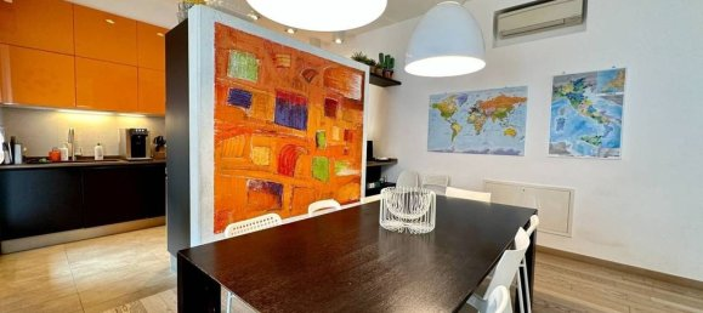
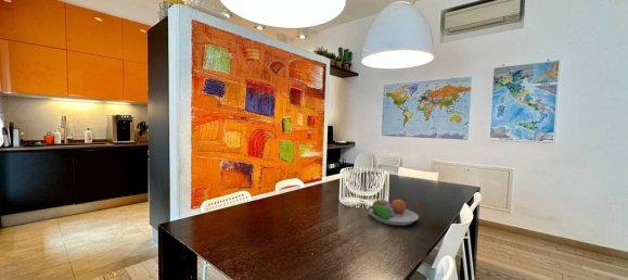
+ fruit bowl (390, 208)
